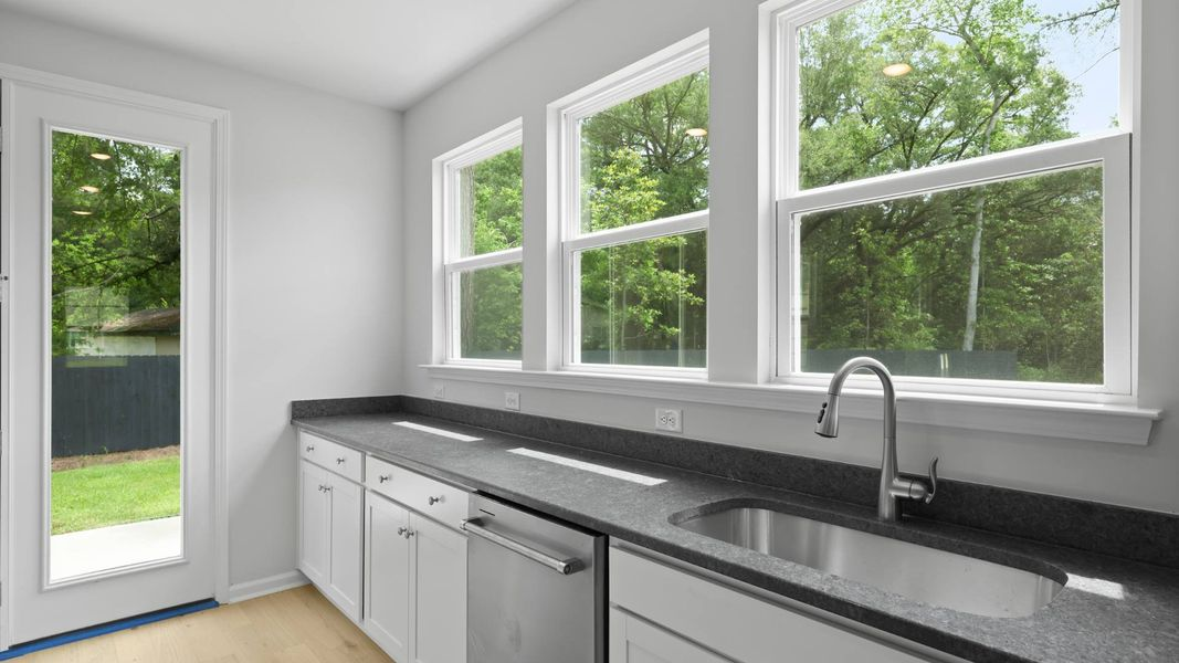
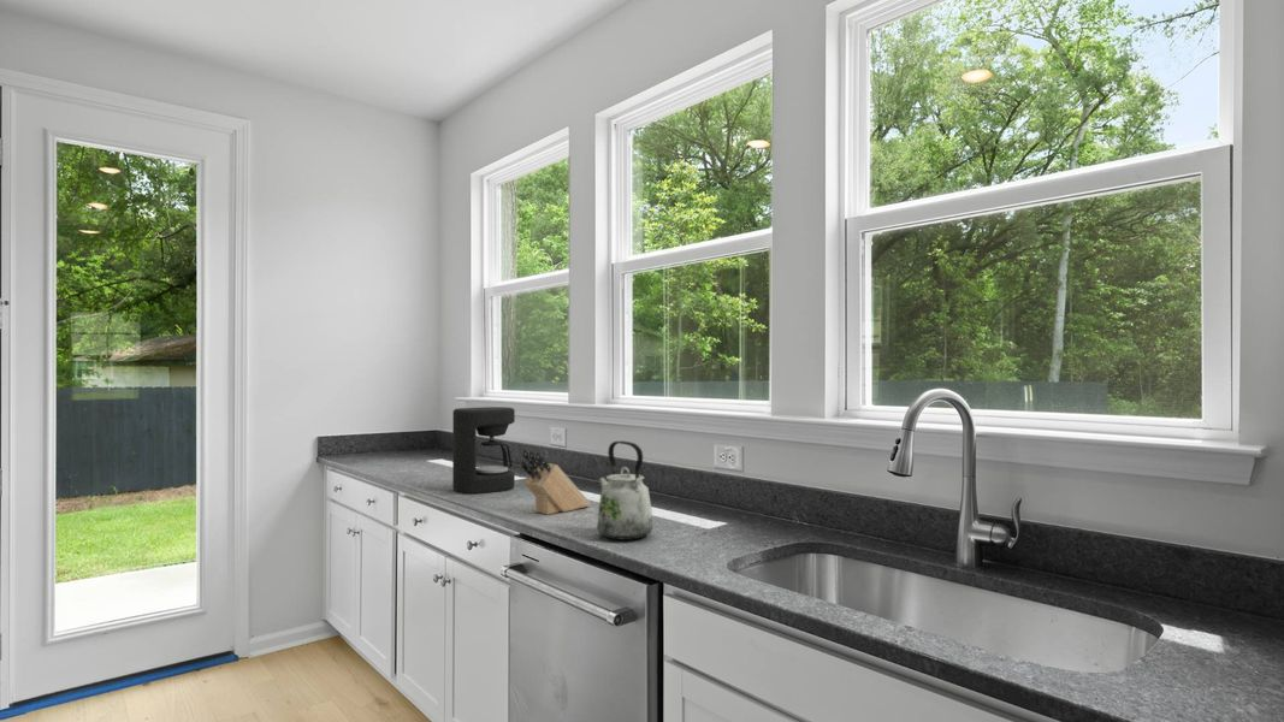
+ knife block (554, 478)
+ kettle (619, 486)
+ coffee maker (484, 445)
